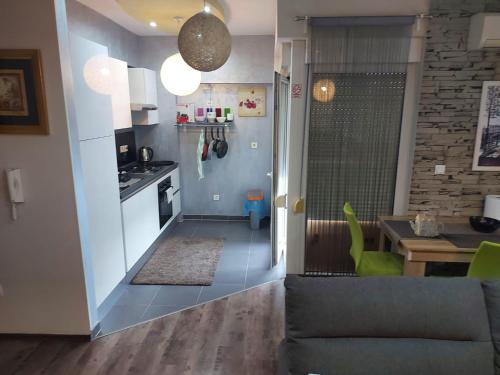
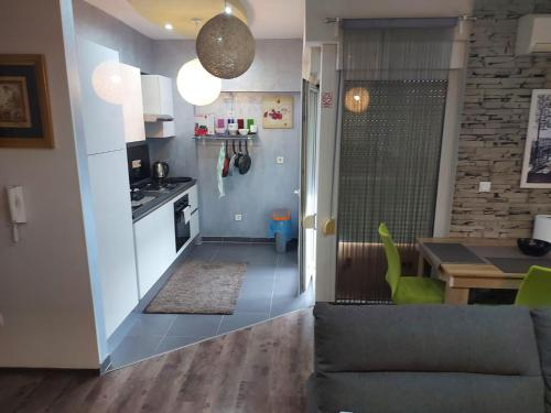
- teapot (426, 223)
